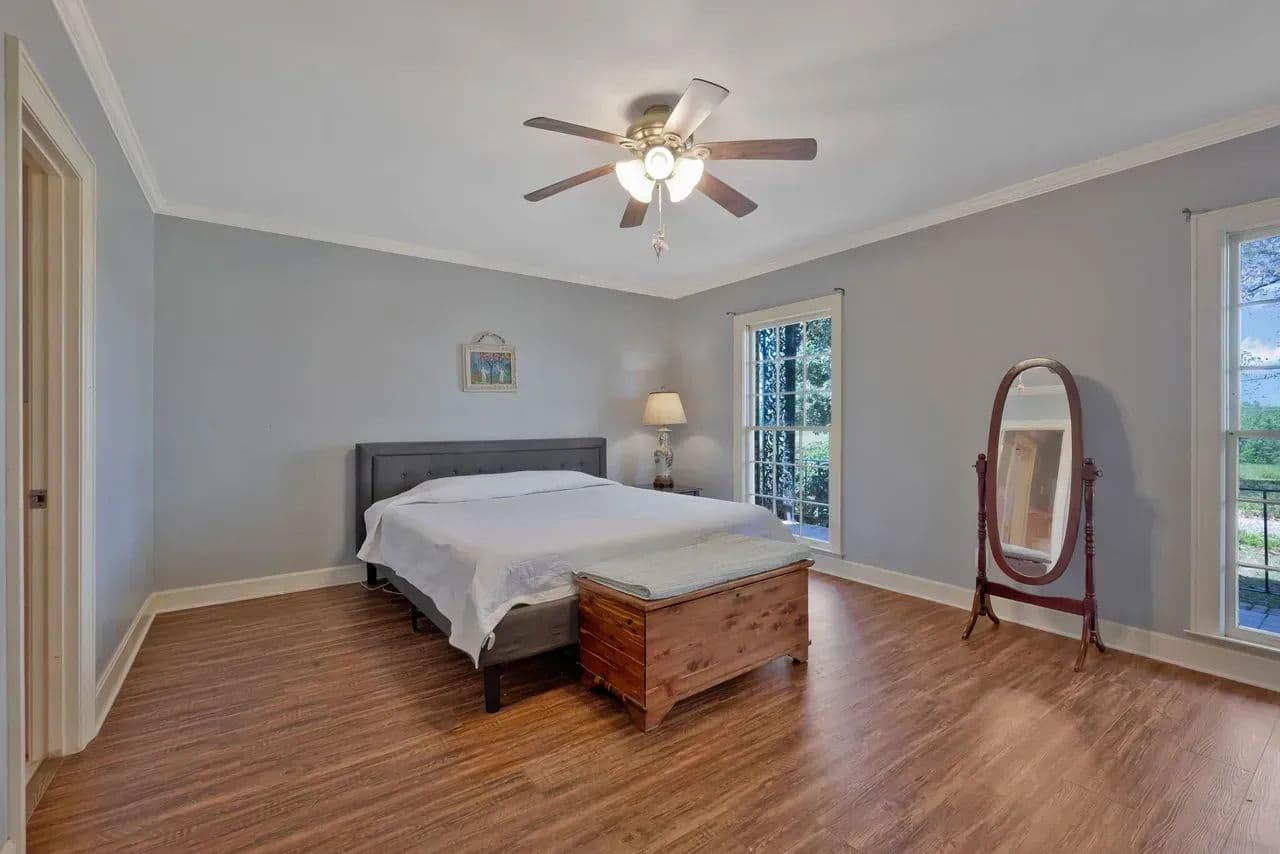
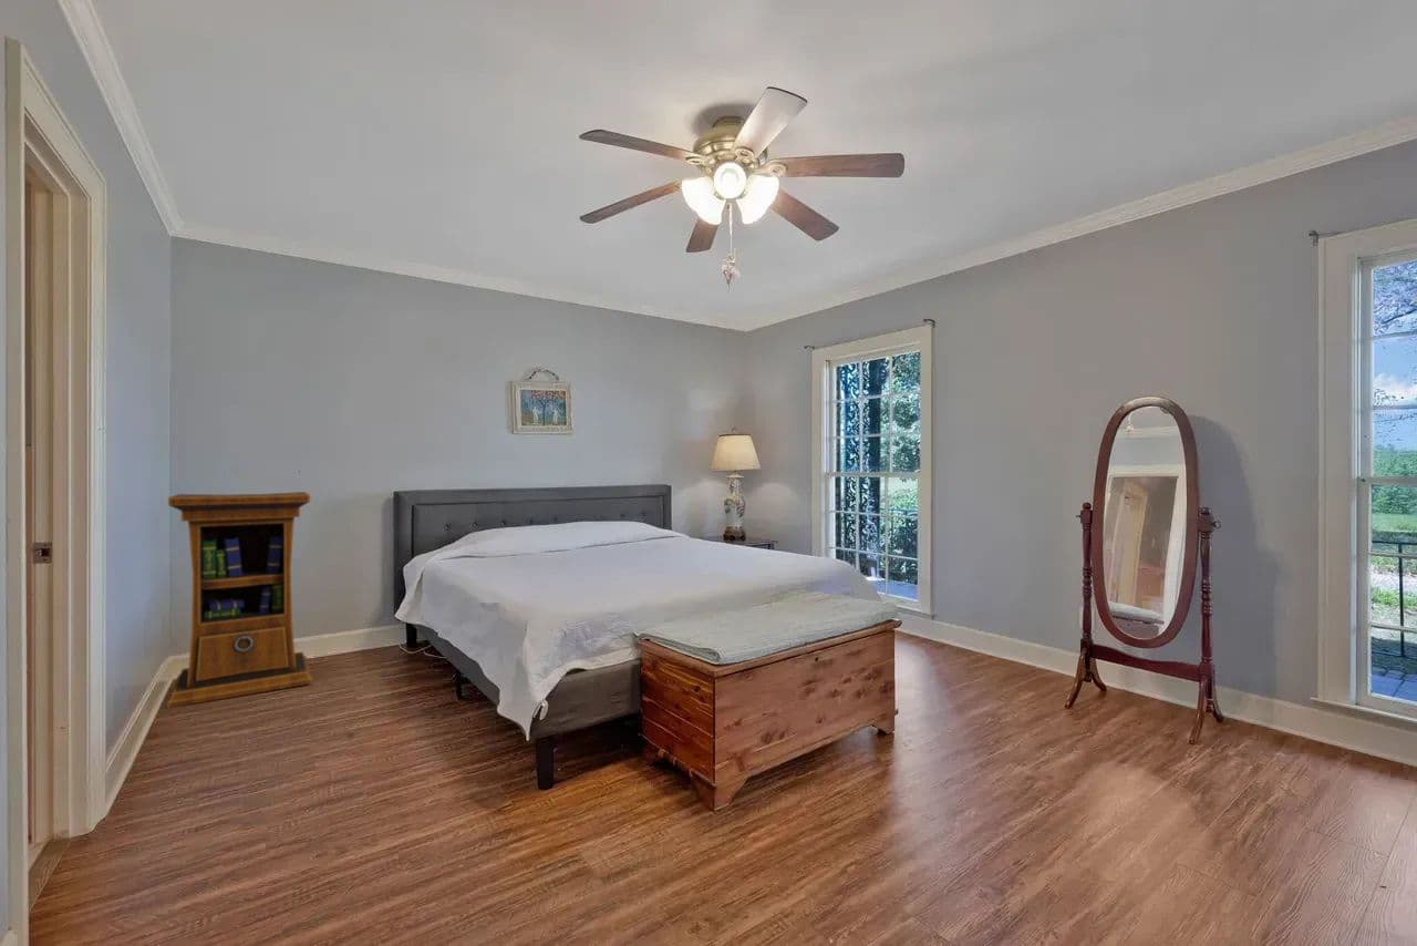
+ cabinet (244, 588)
